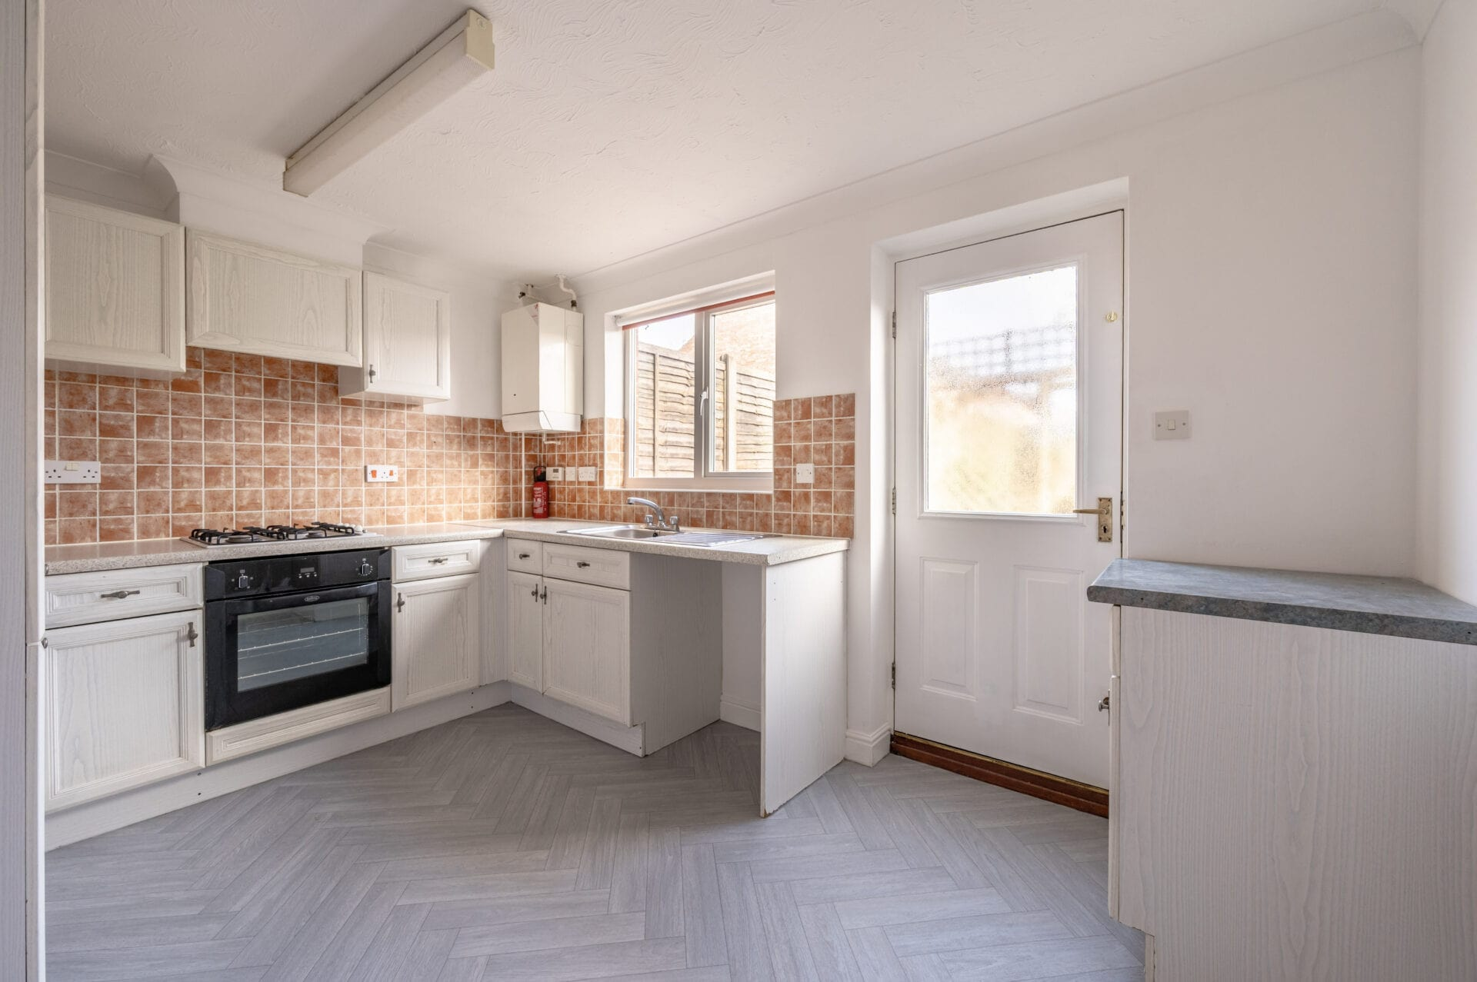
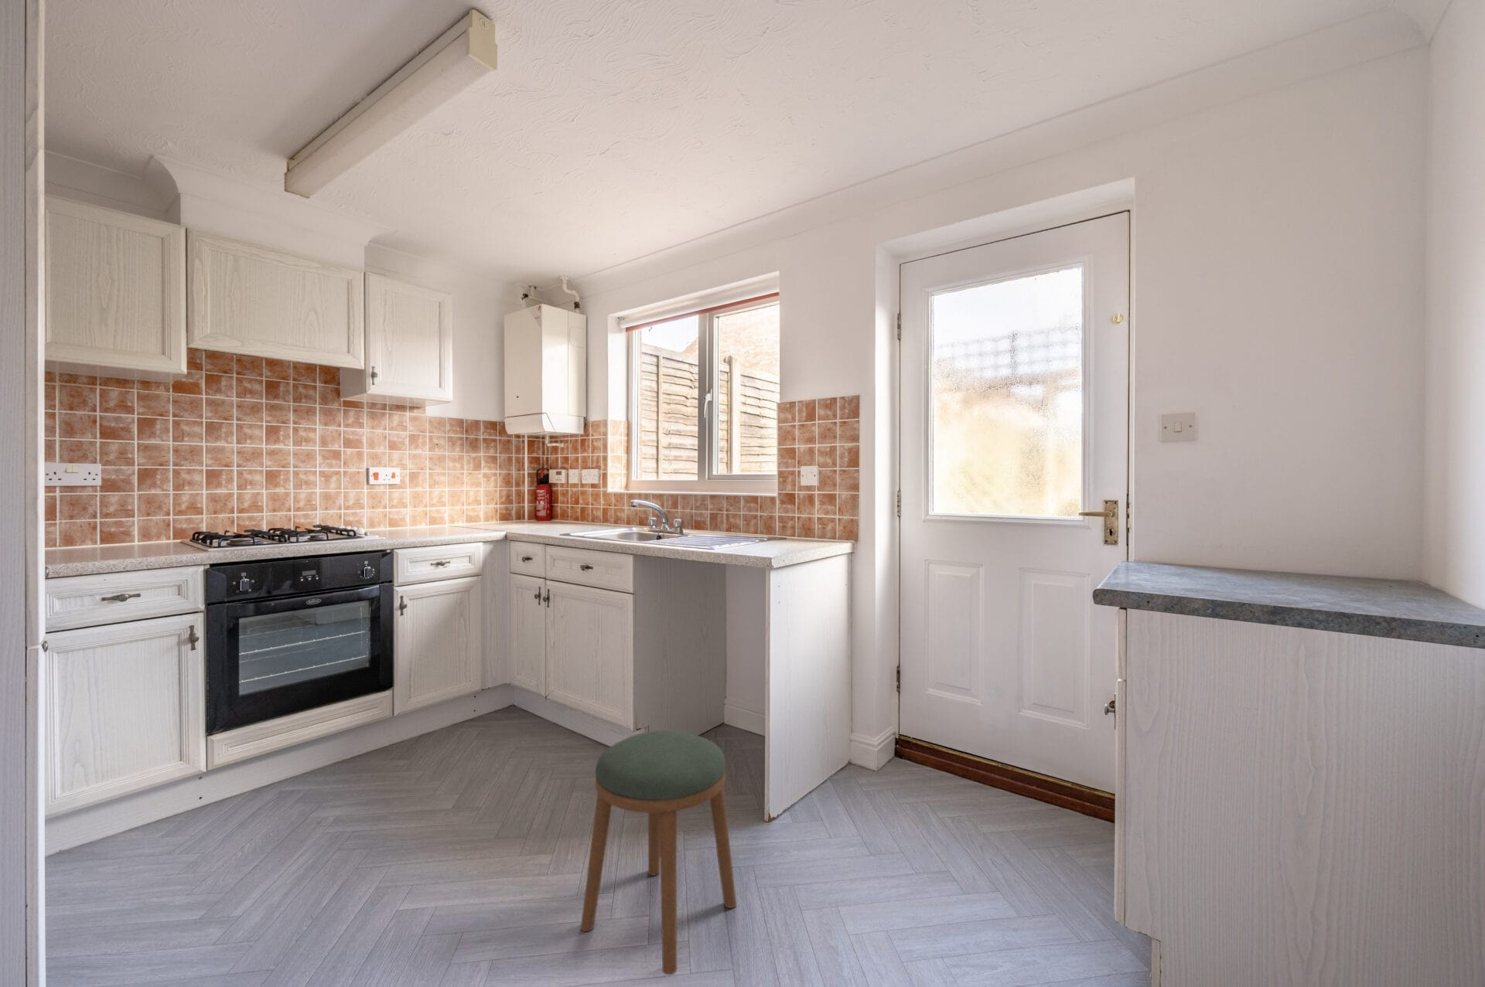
+ stool (660, 831)
